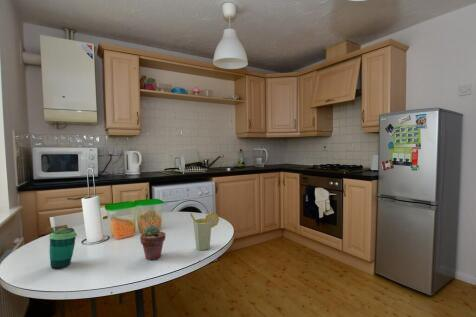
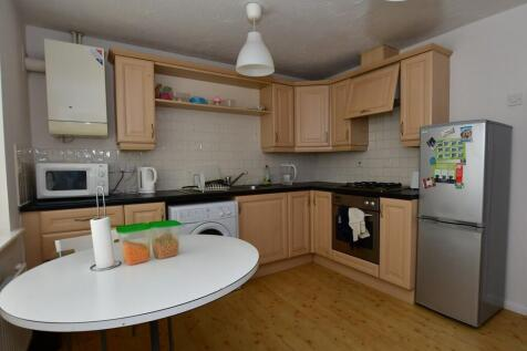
- cup (205, 229)
- potted succulent (153, 240)
- cup (63, 247)
